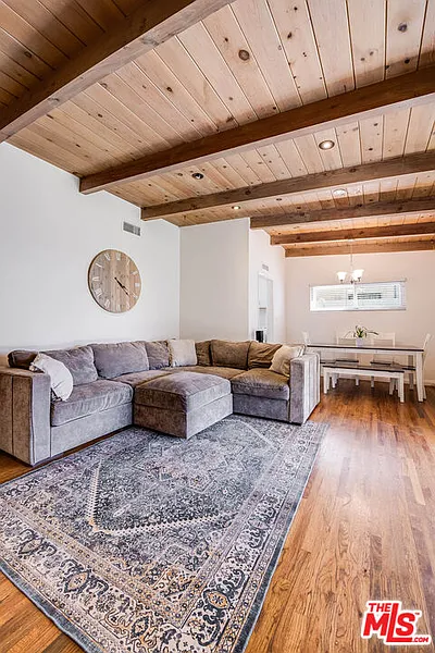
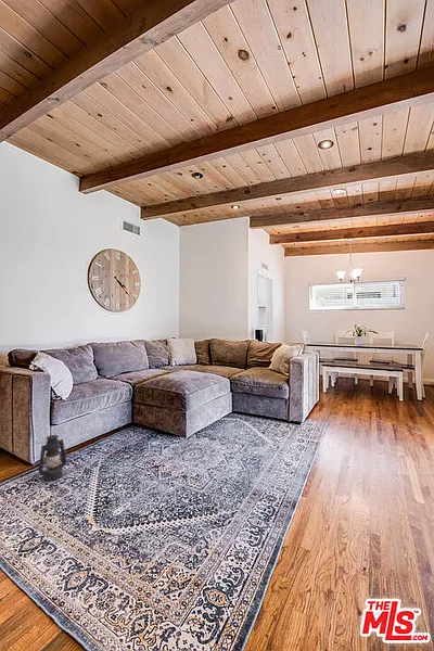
+ lantern (53, 456)
